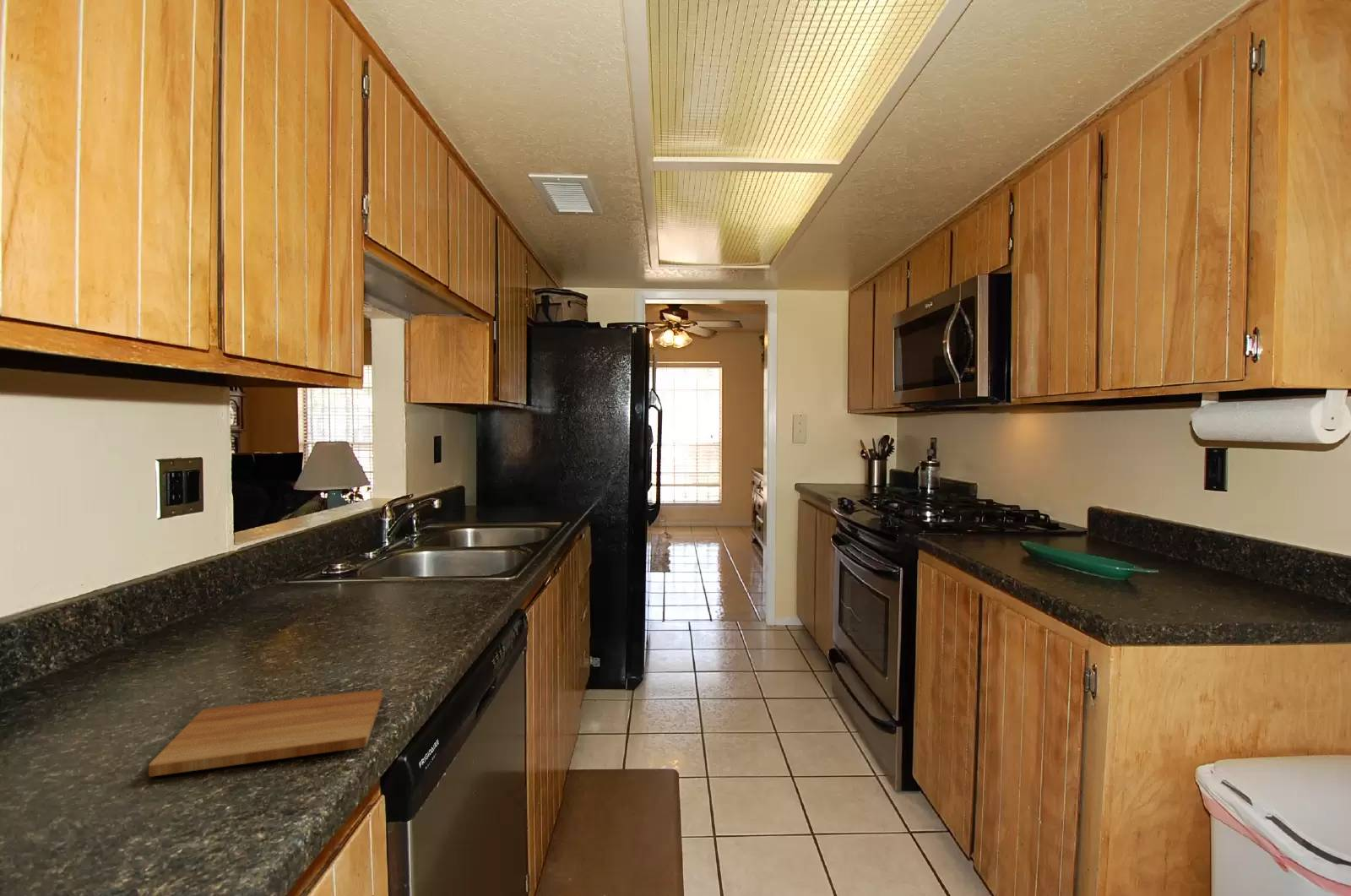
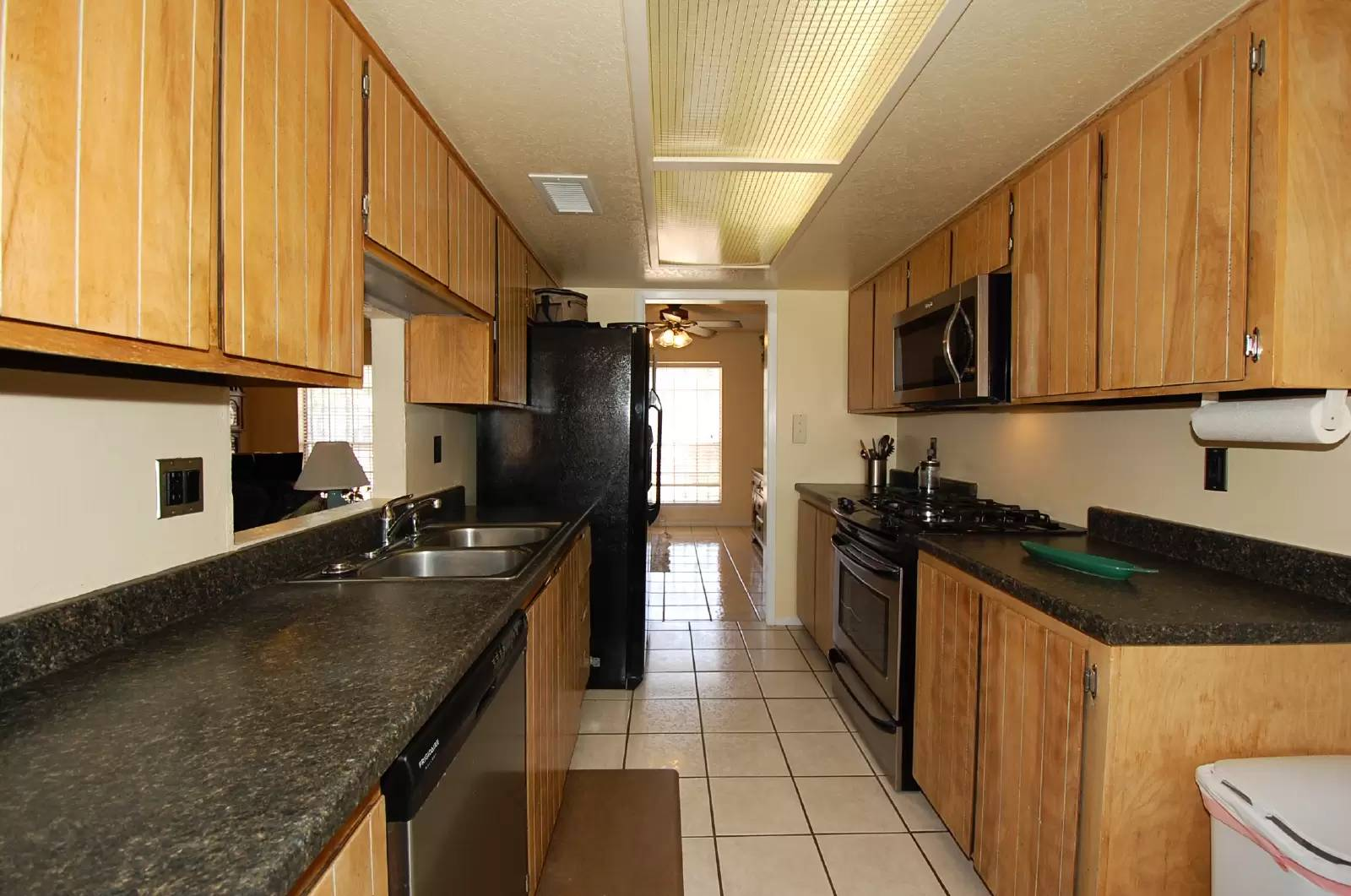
- cutting board (280, 727)
